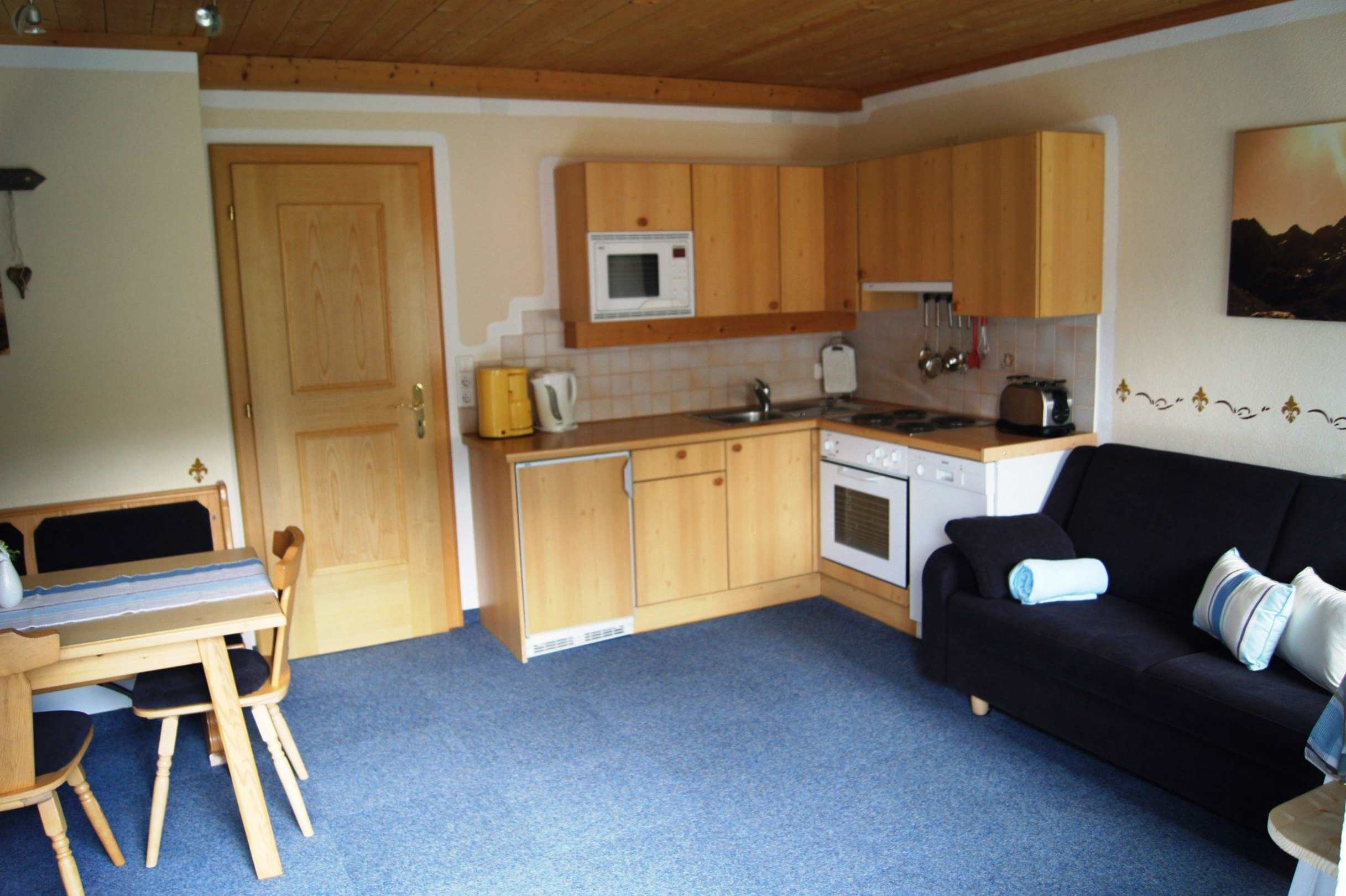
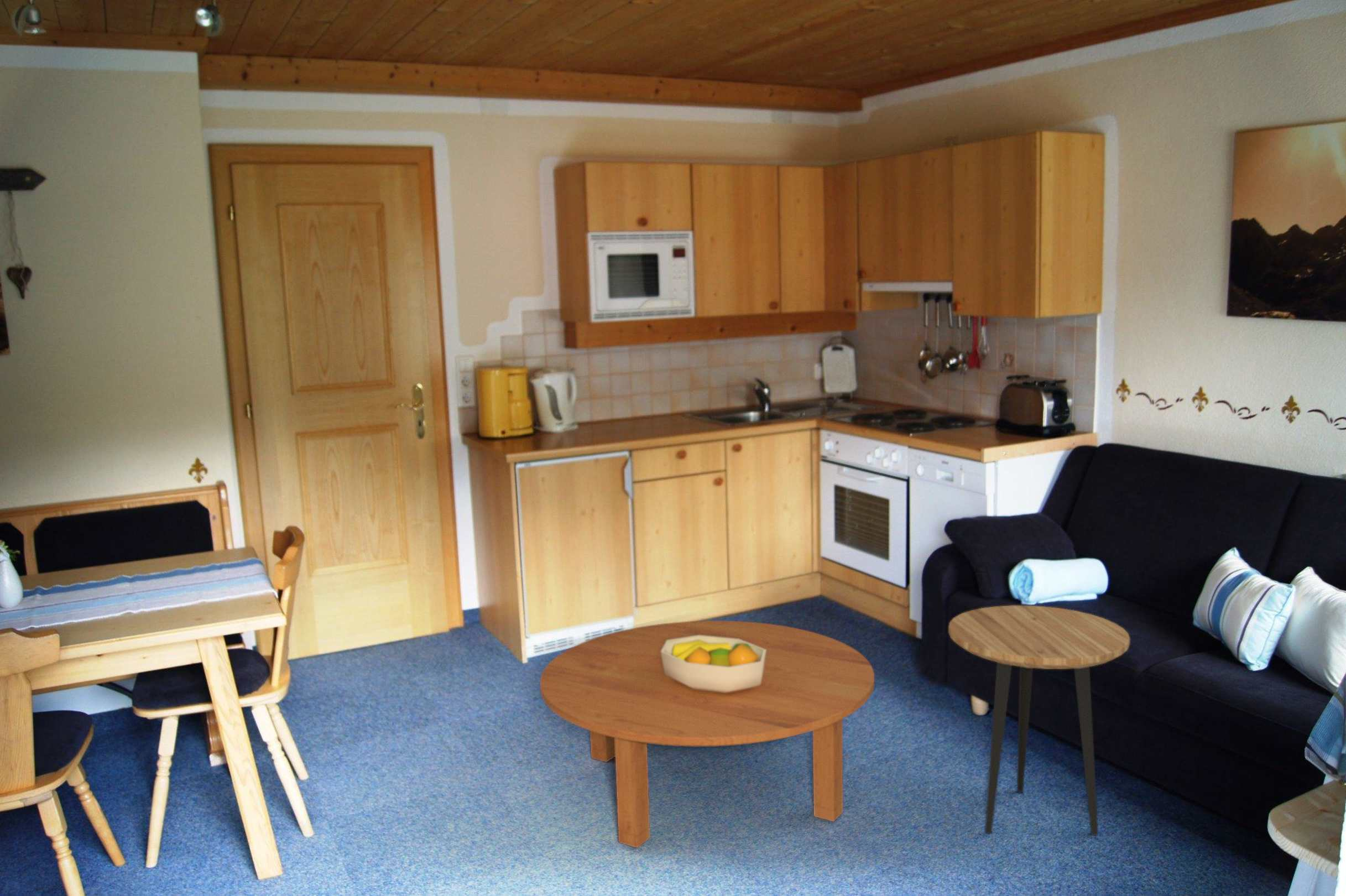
+ fruit bowl (713, 658)
+ side table (1028, 725)
+ coffee table (707, 727)
